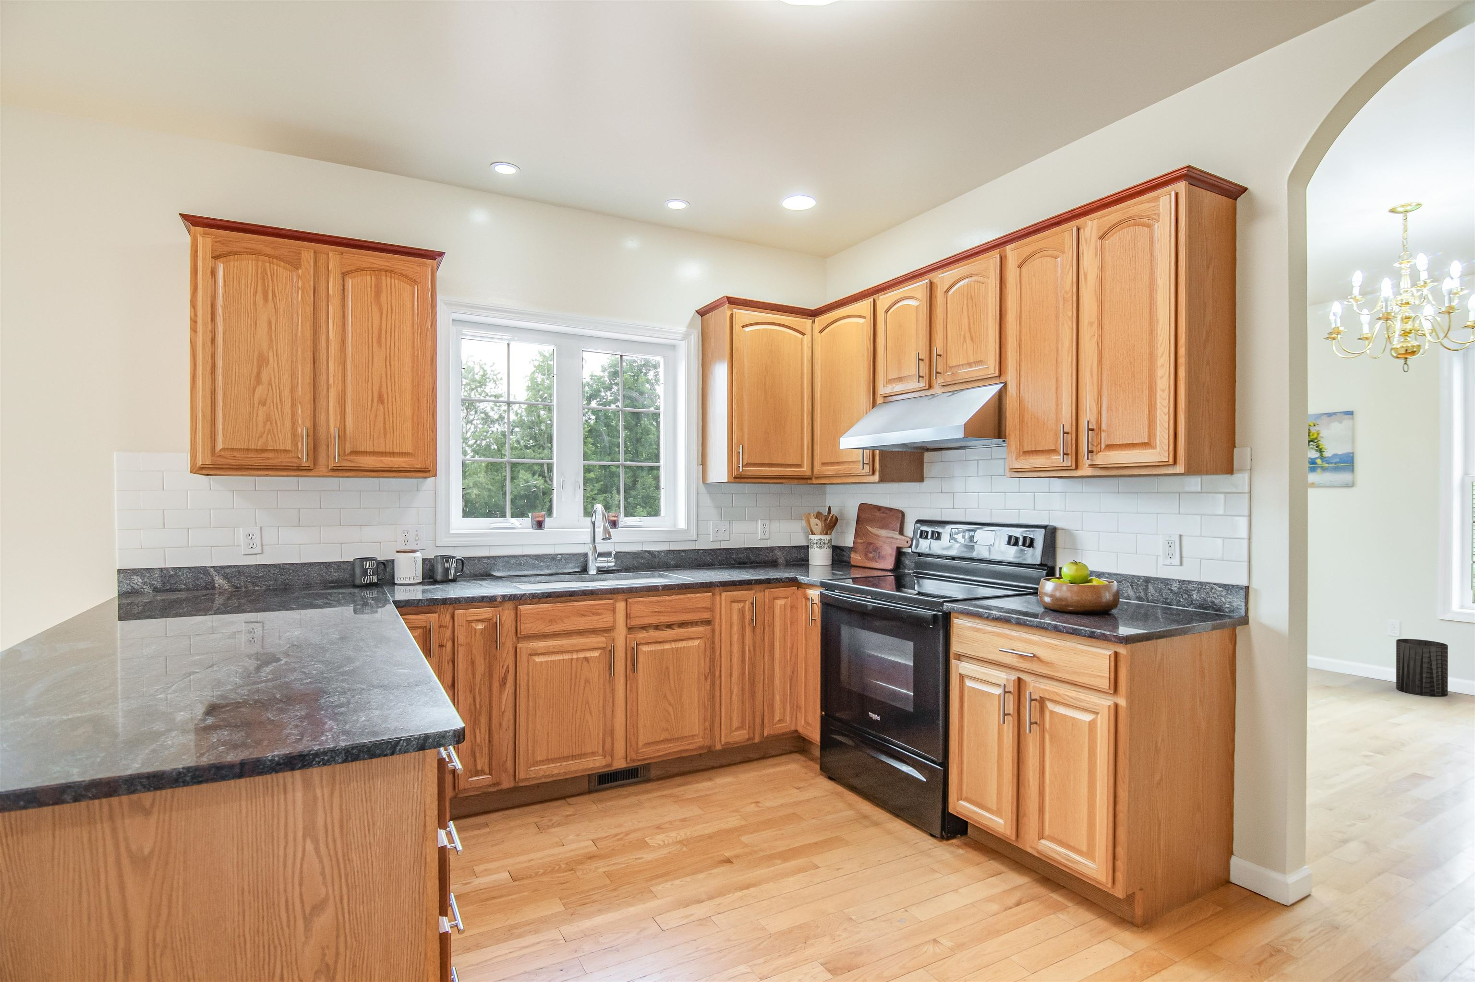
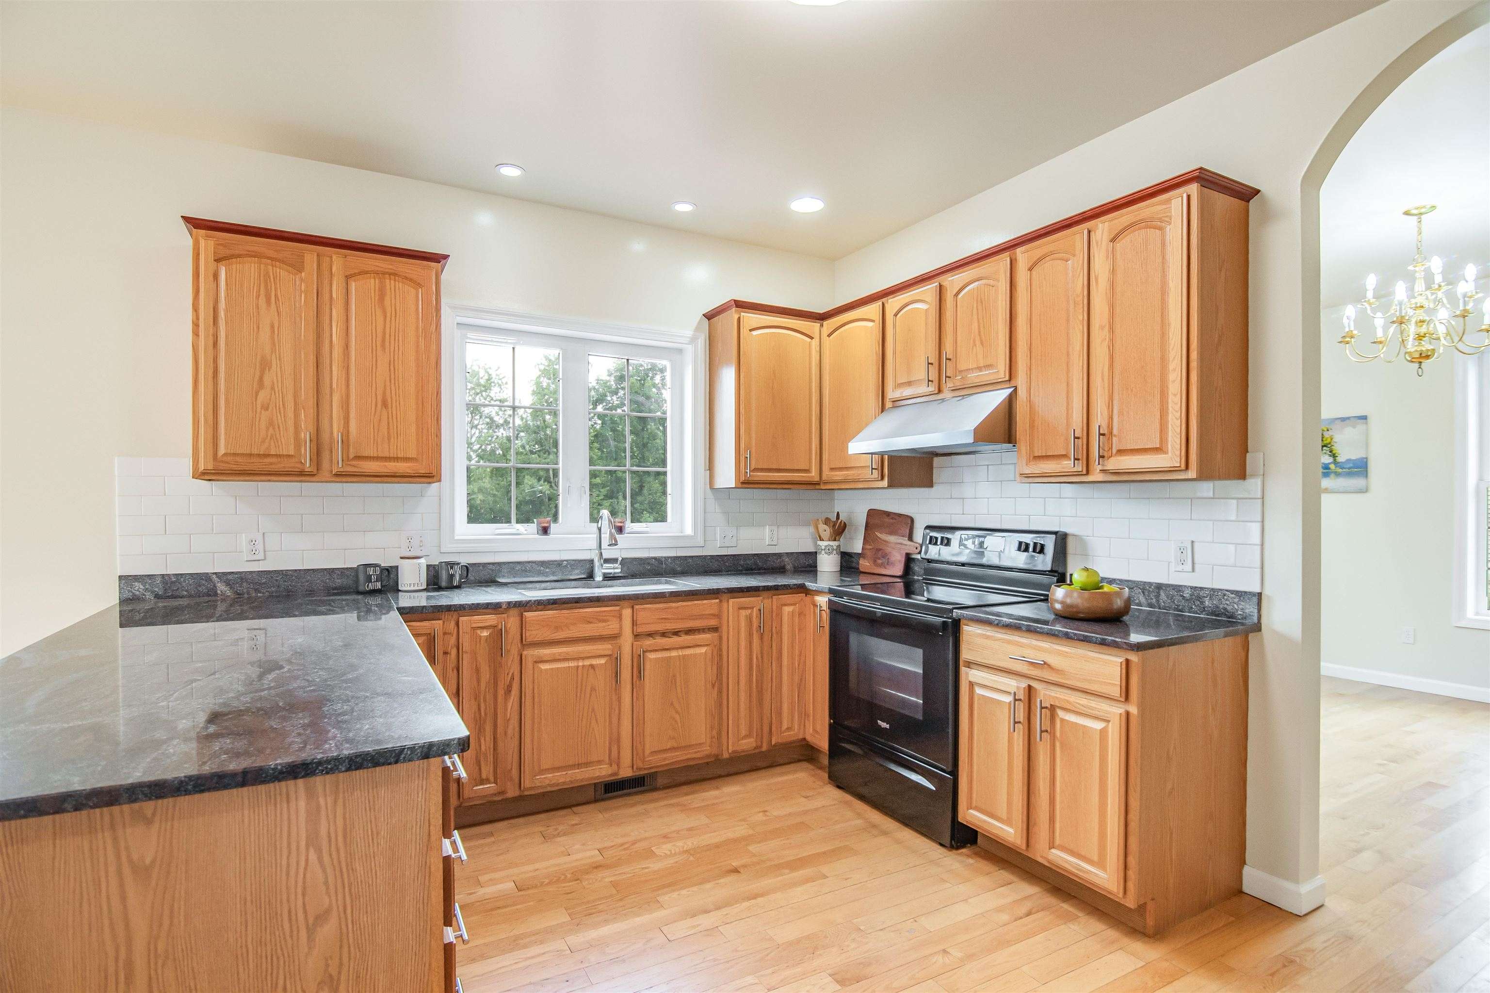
- trash can (1421, 666)
